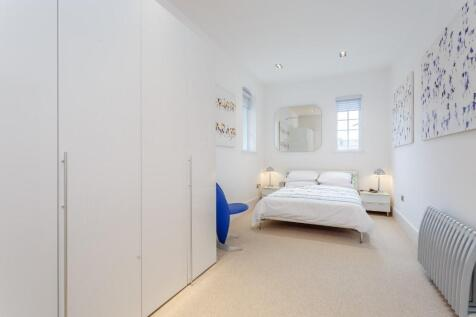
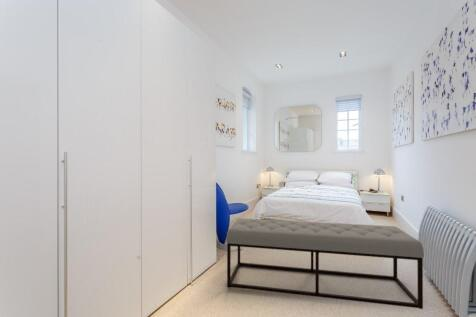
+ bench (315, 255)
